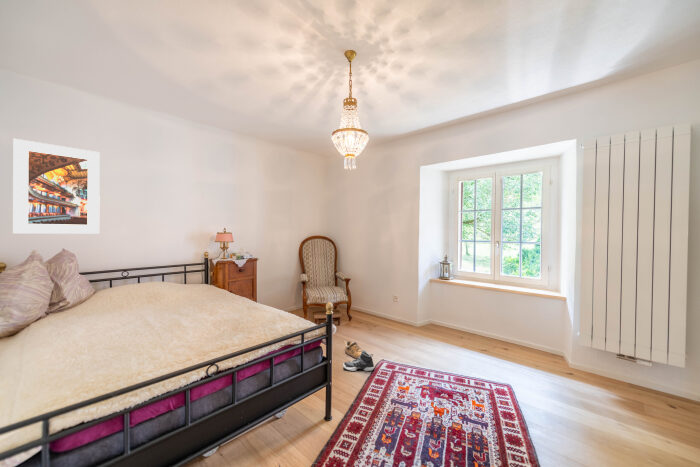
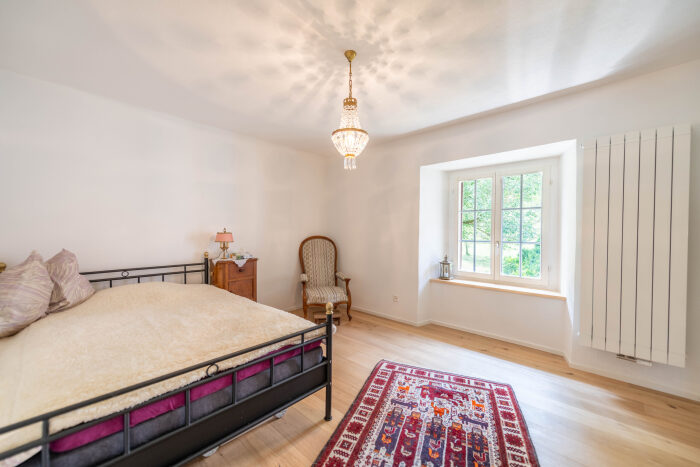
- shoe (354, 348)
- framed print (59, 189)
- sneaker (358, 359)
